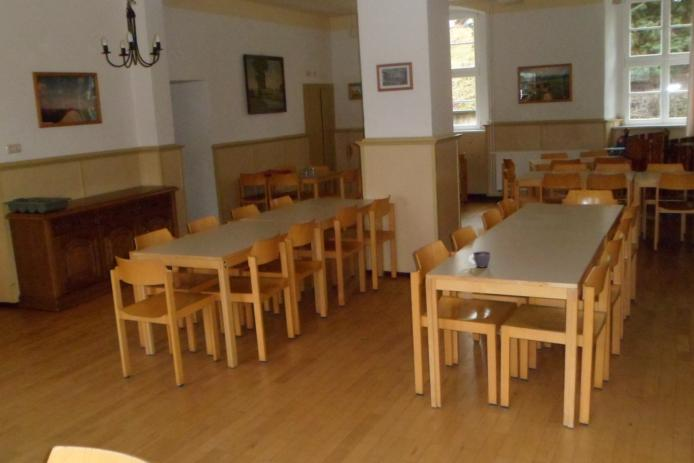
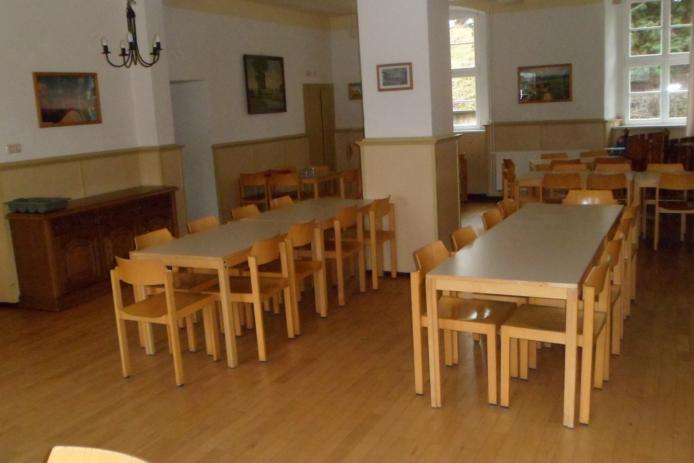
- cup (479, 259)
